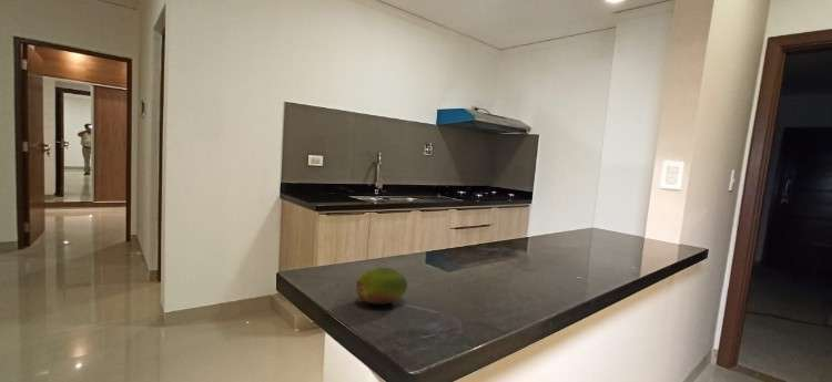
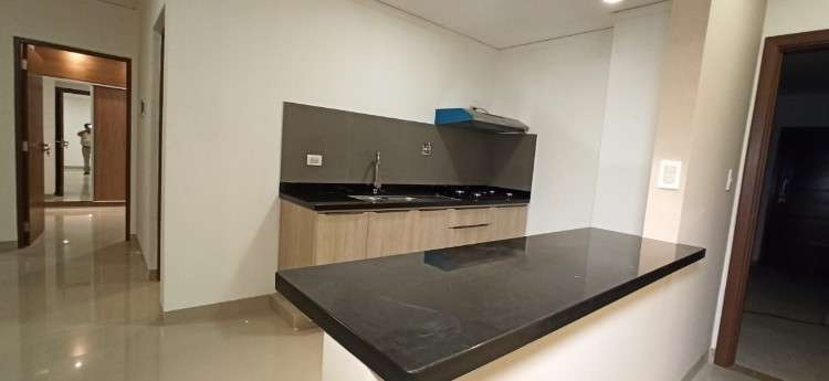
- fruit (382, 285)
